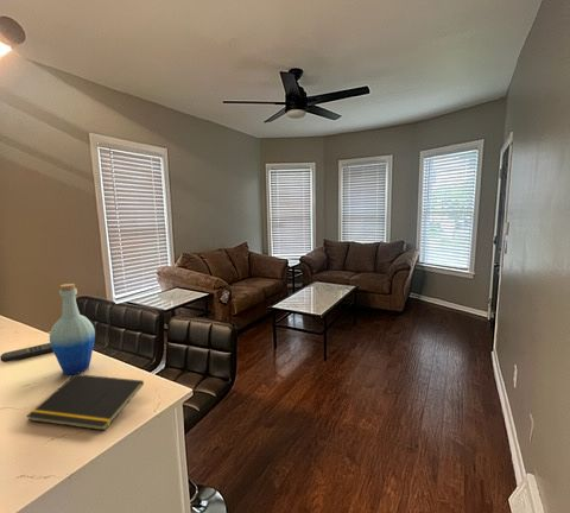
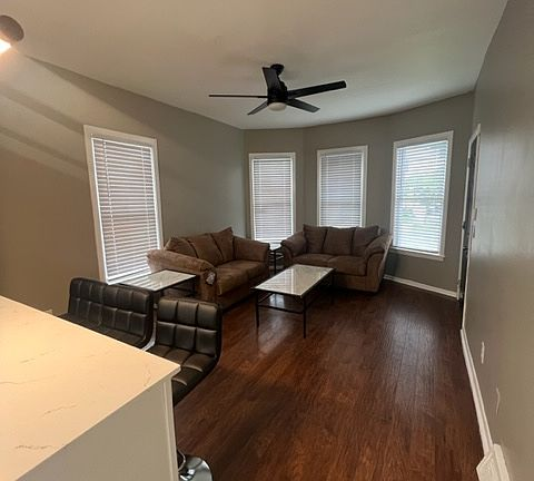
- remote control (39, 349)
- bottle (71, 328)
- notepad (88, 399)
